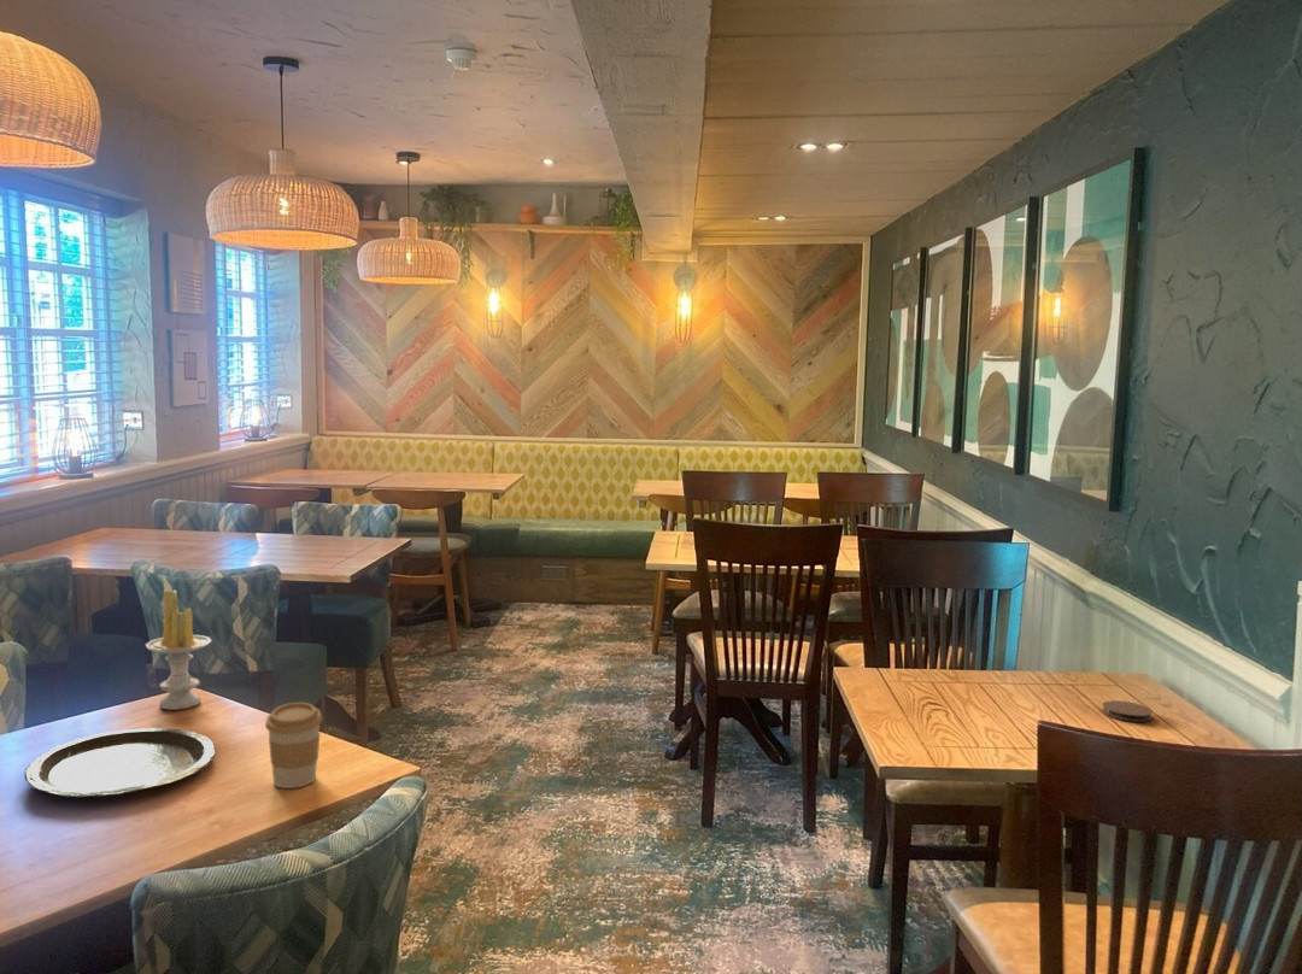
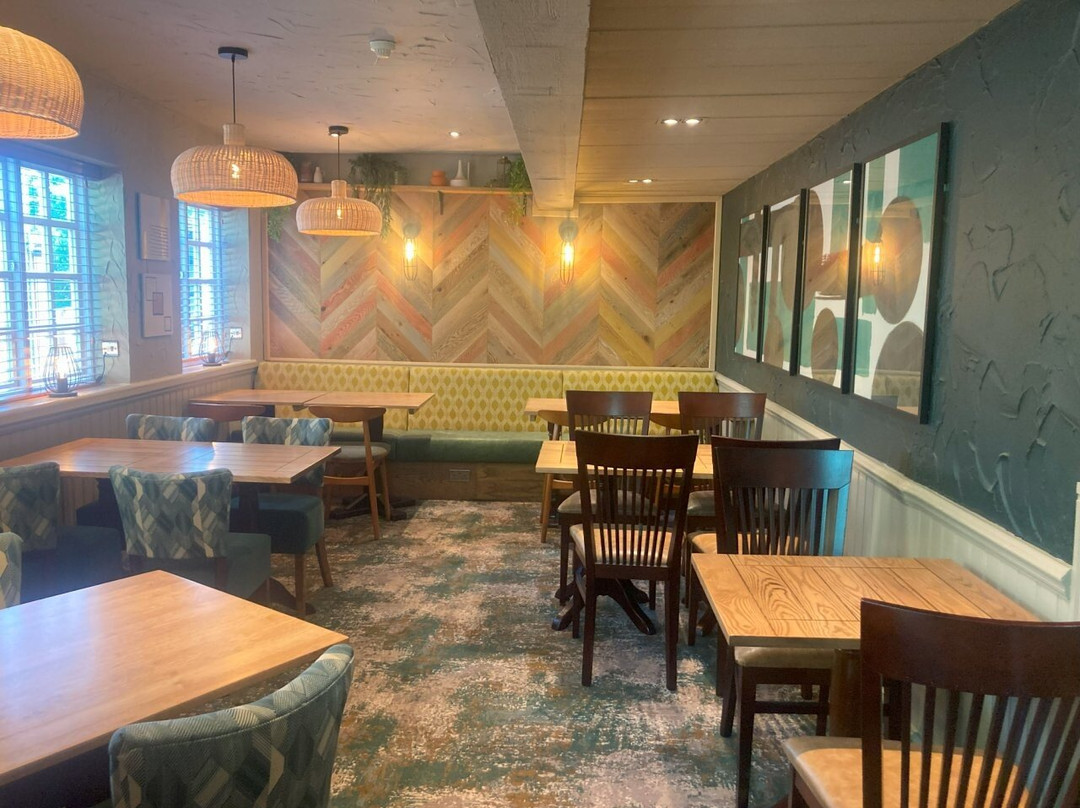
- candle (178, 646)
- coaster (1126, 710)
- plate (124, 762)
- coffee cup (294, 744)
